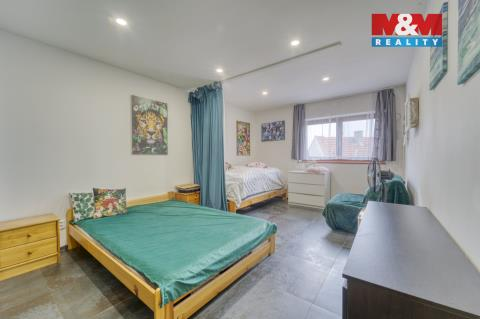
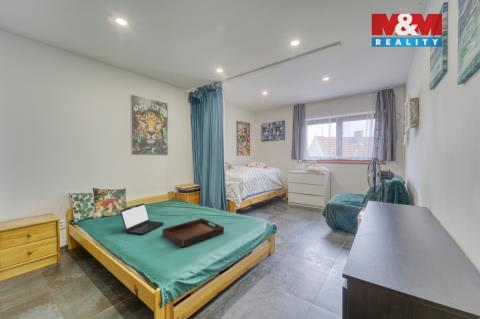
+ serving tray (193, 230)
+ laptop (143, 217)
